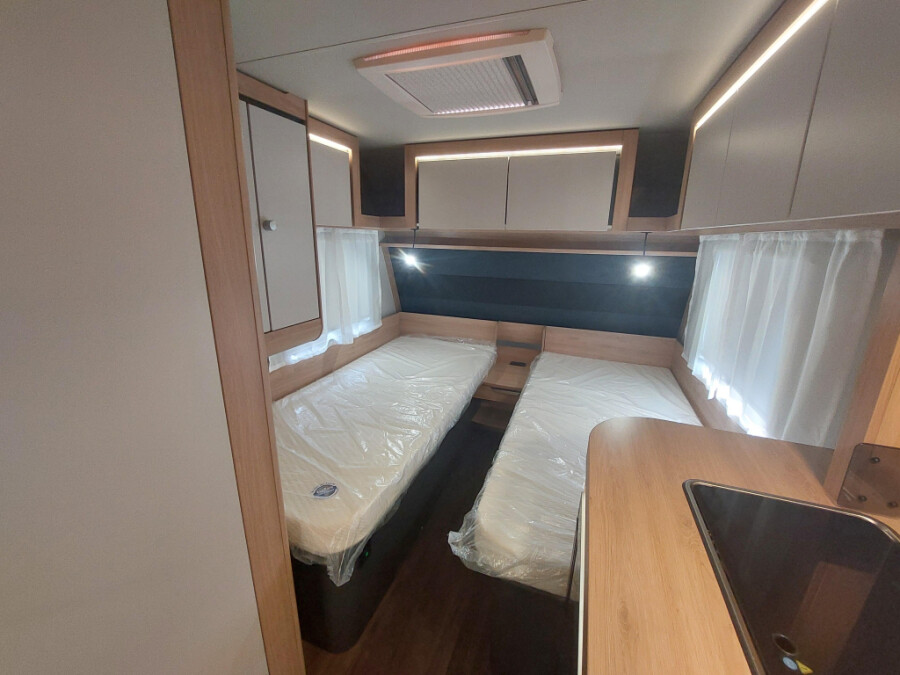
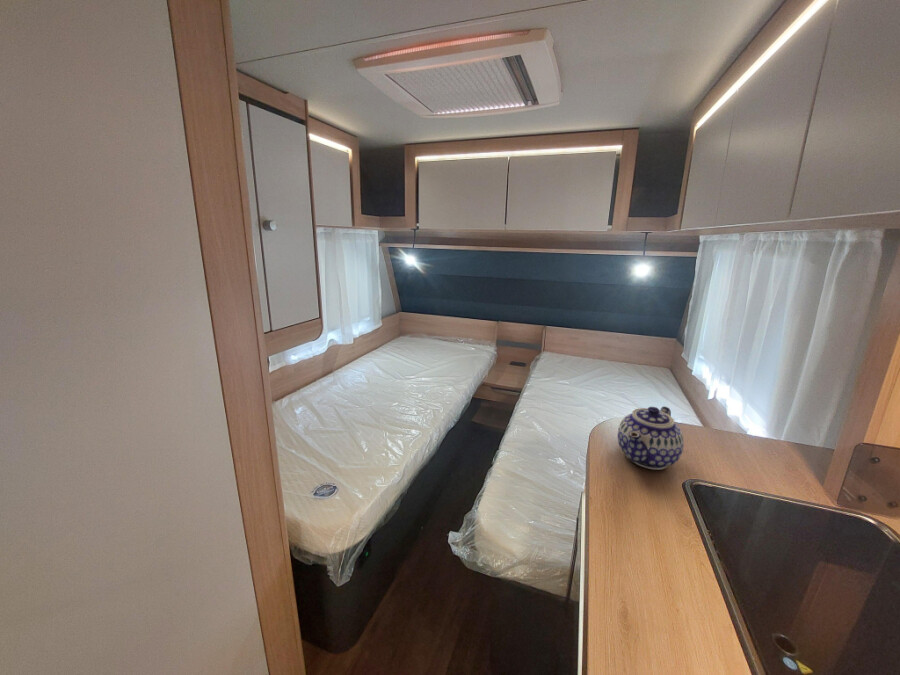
+ teapot (650, 433)
